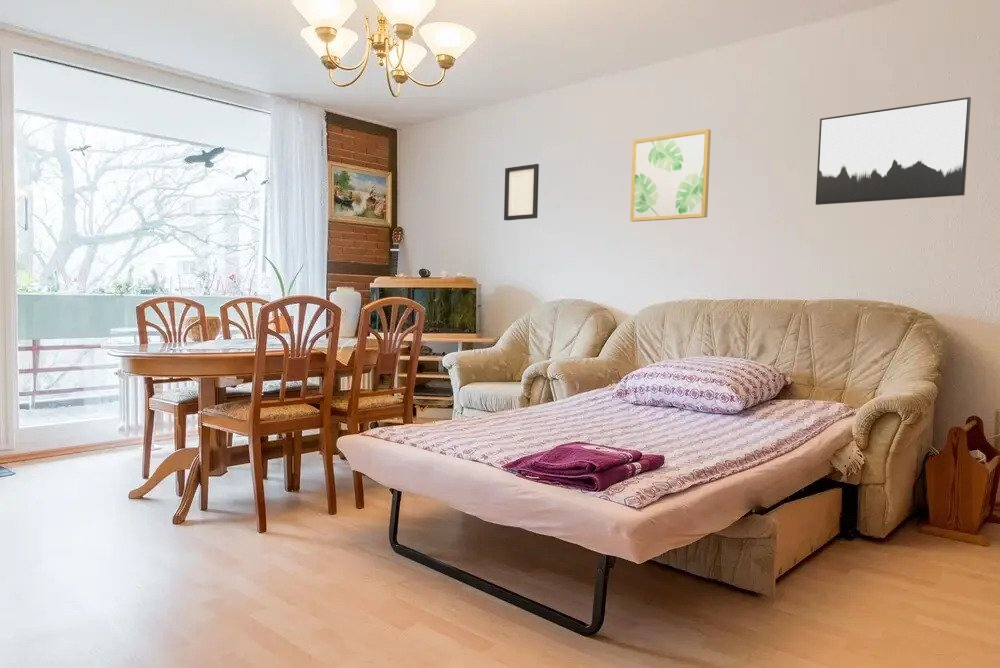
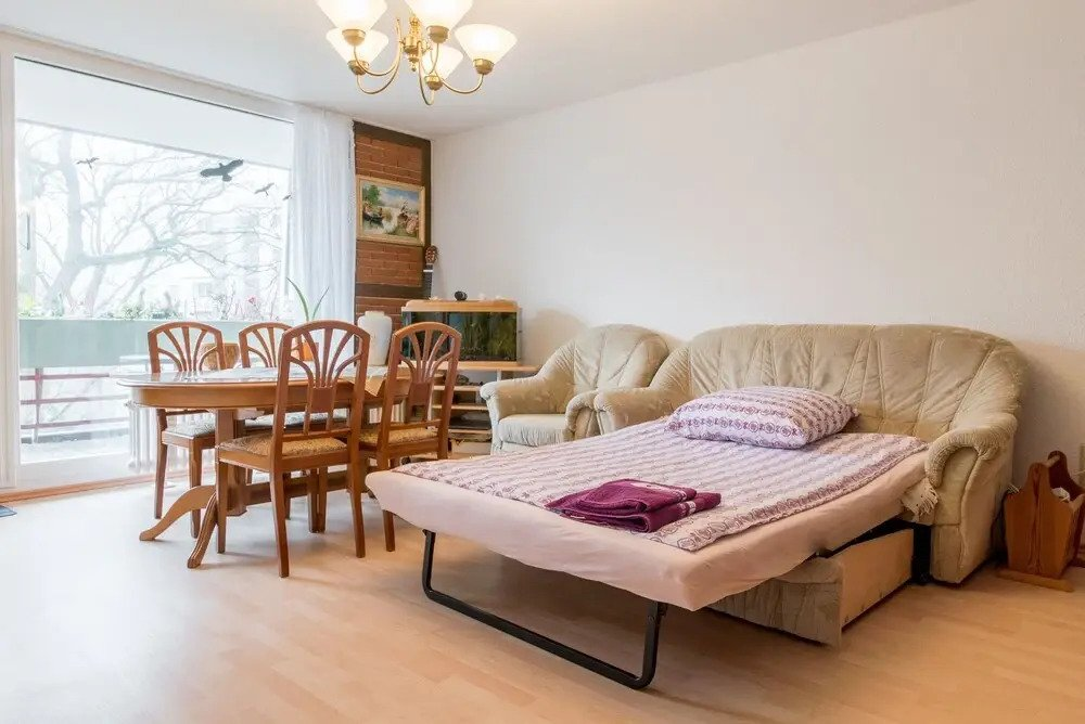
- wall art (887, 154)
- picture frame (521, 192)
- wall art (668, 177)
